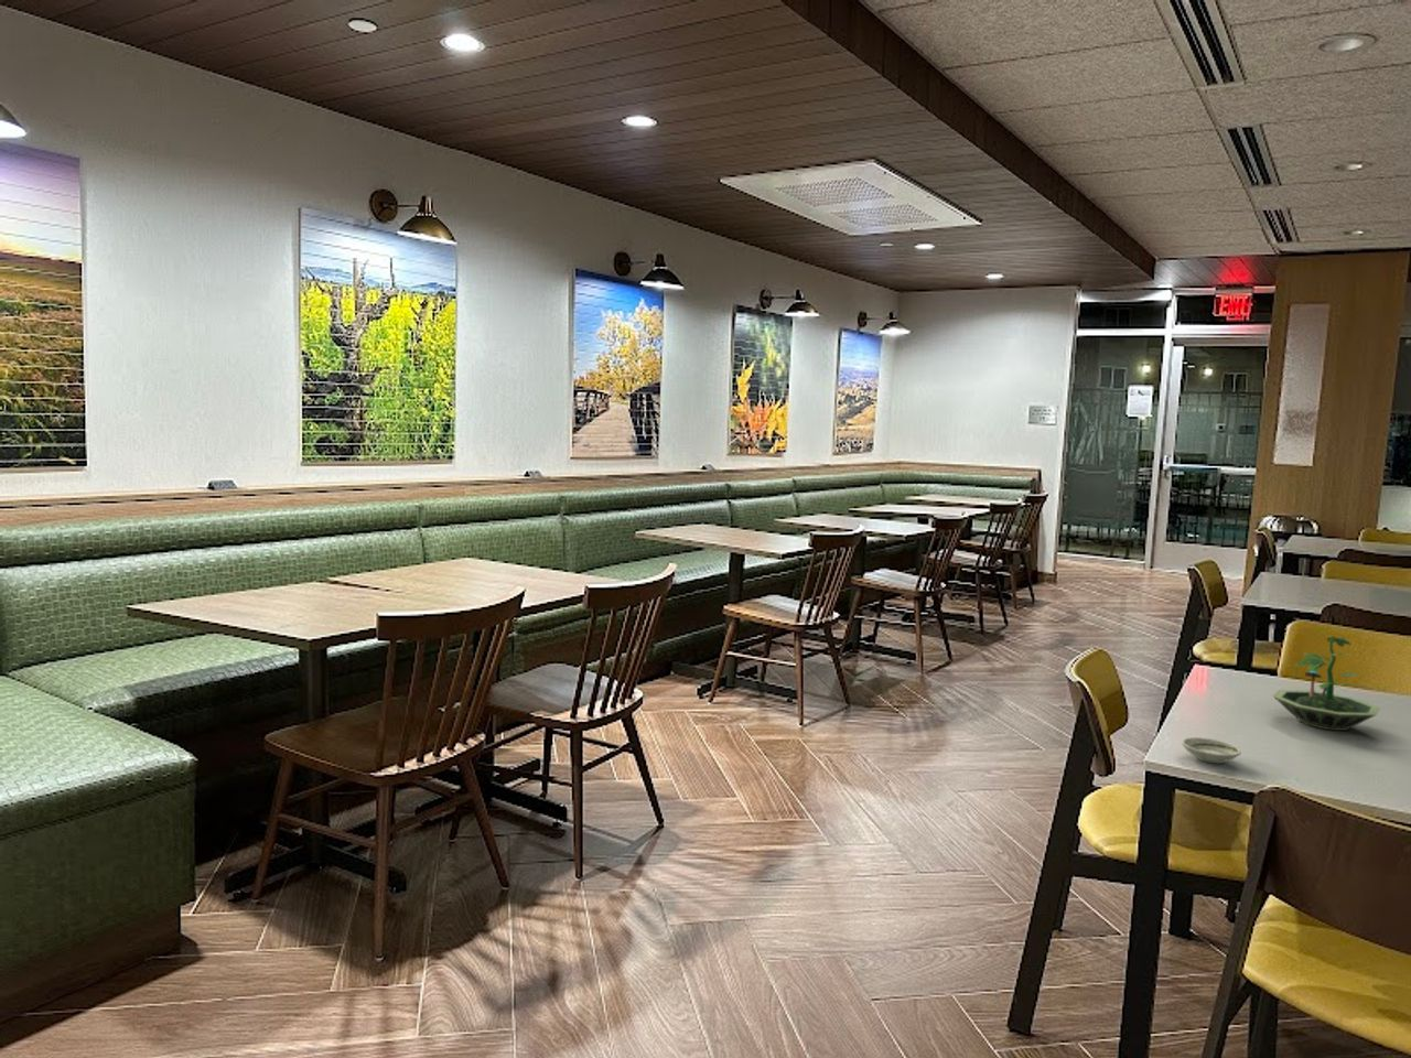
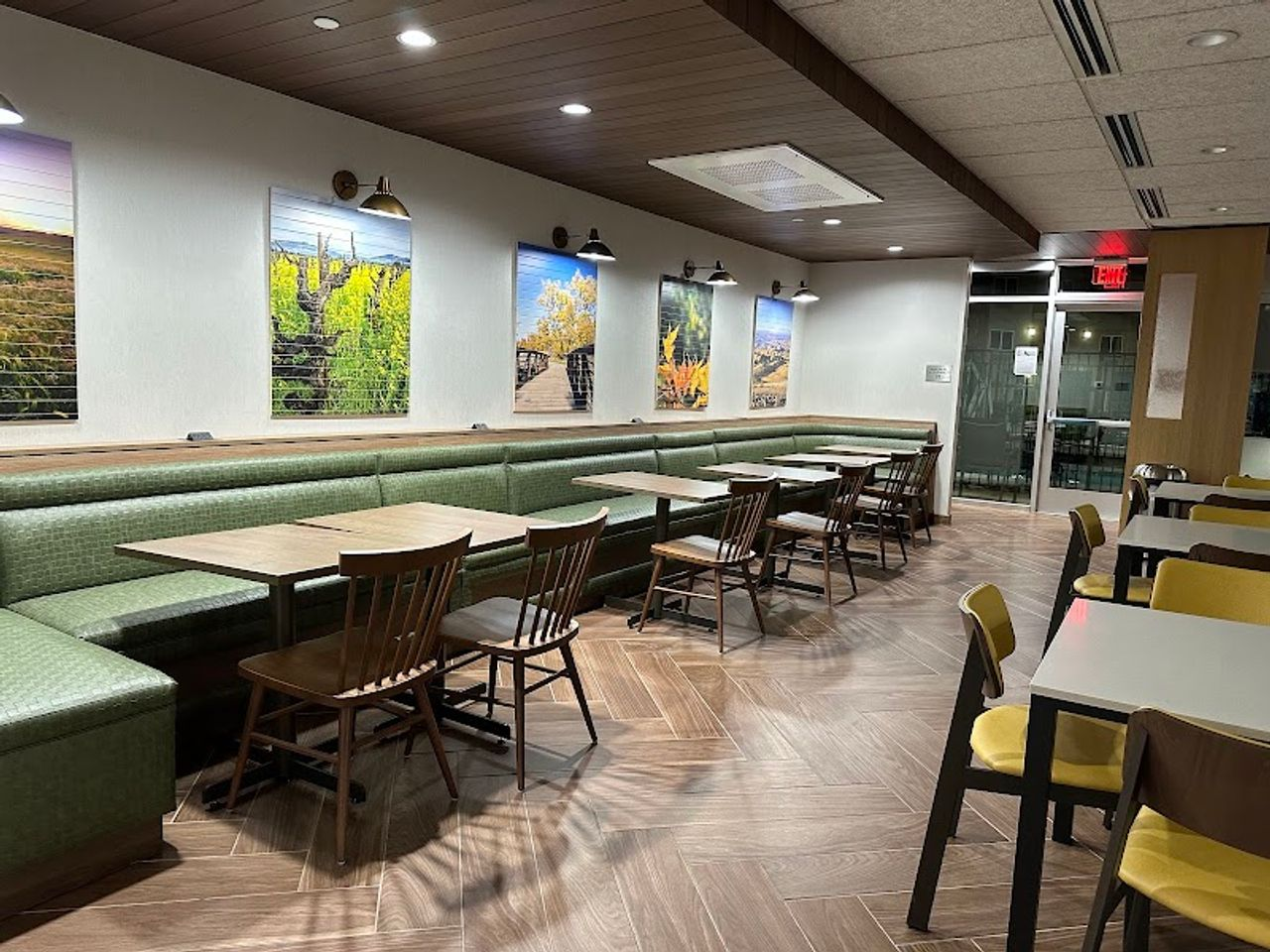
- saucer (1210, 751)
- terrarium (1332, 652)
